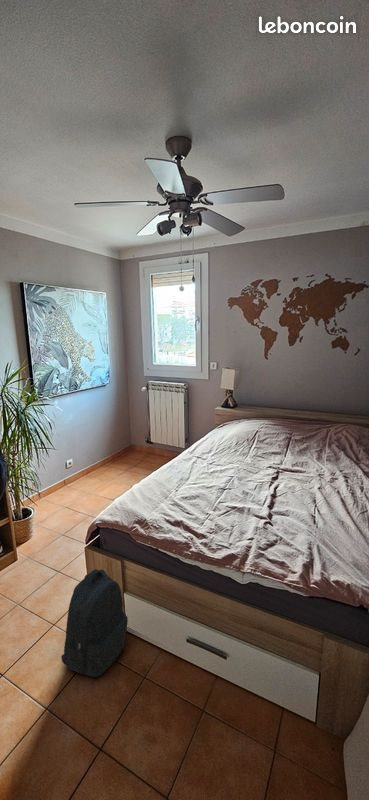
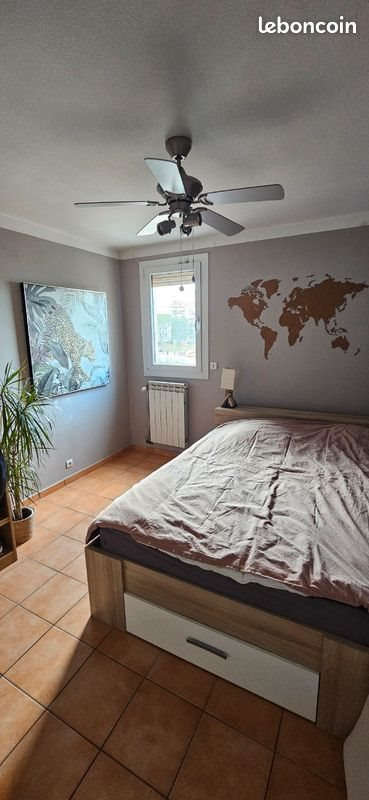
- backpack (95, 614)
